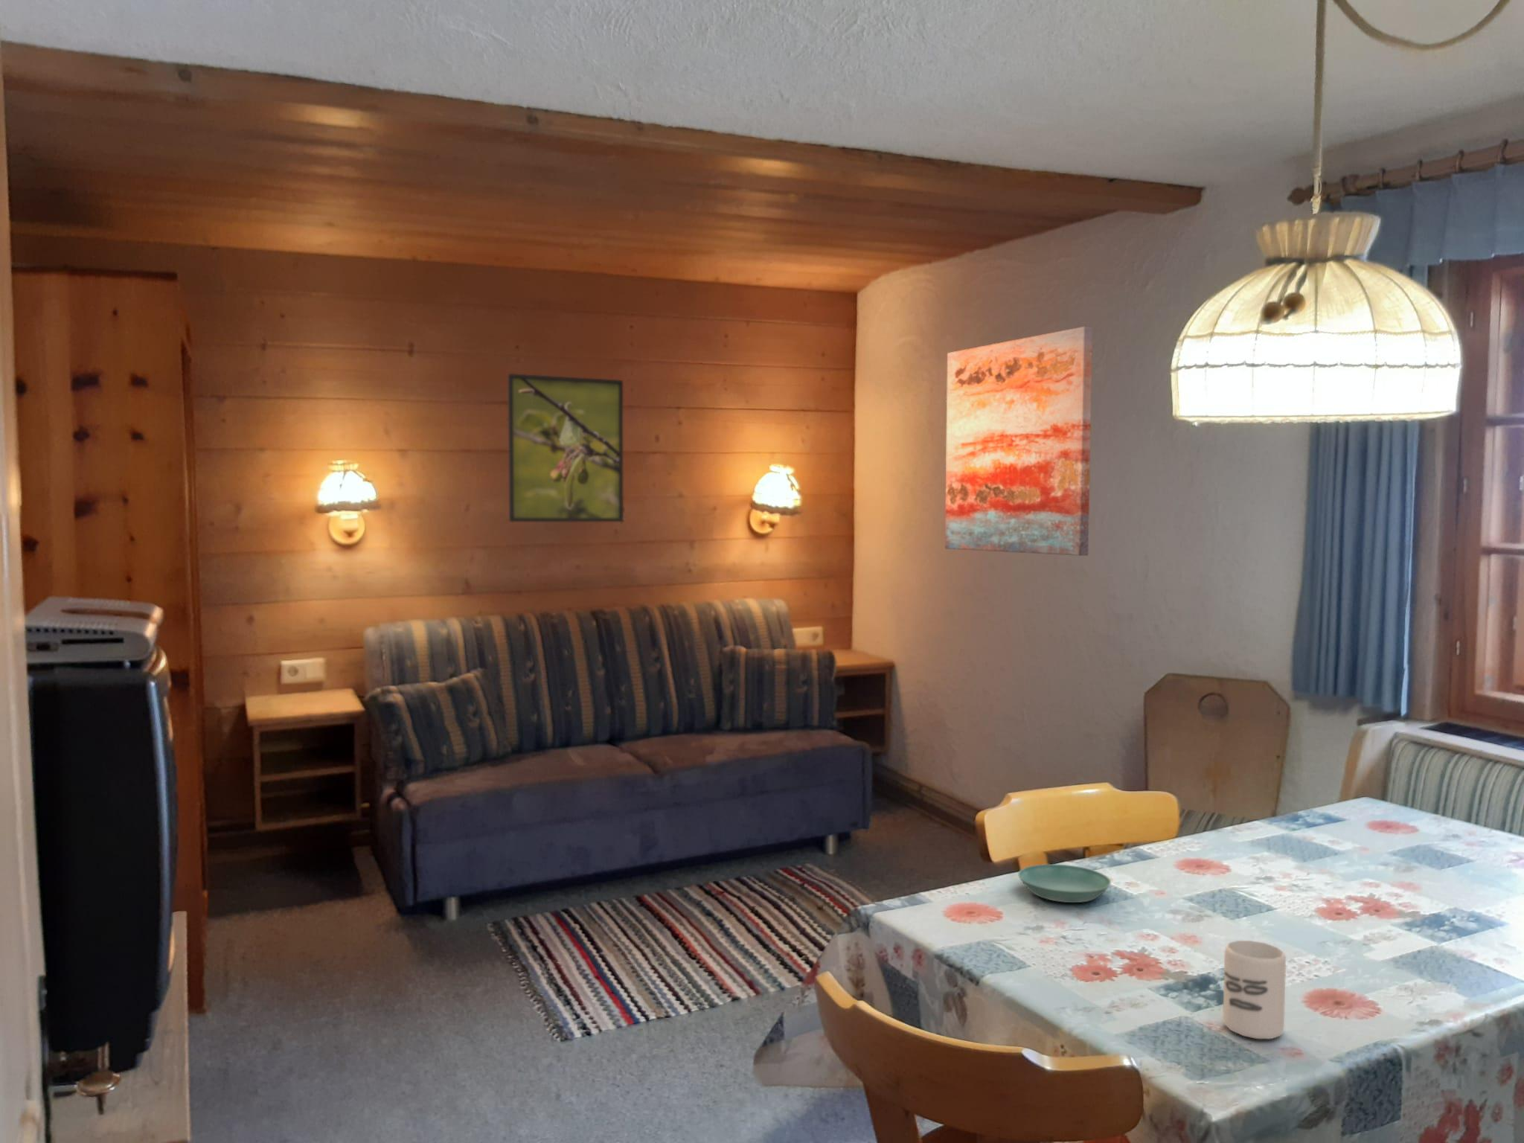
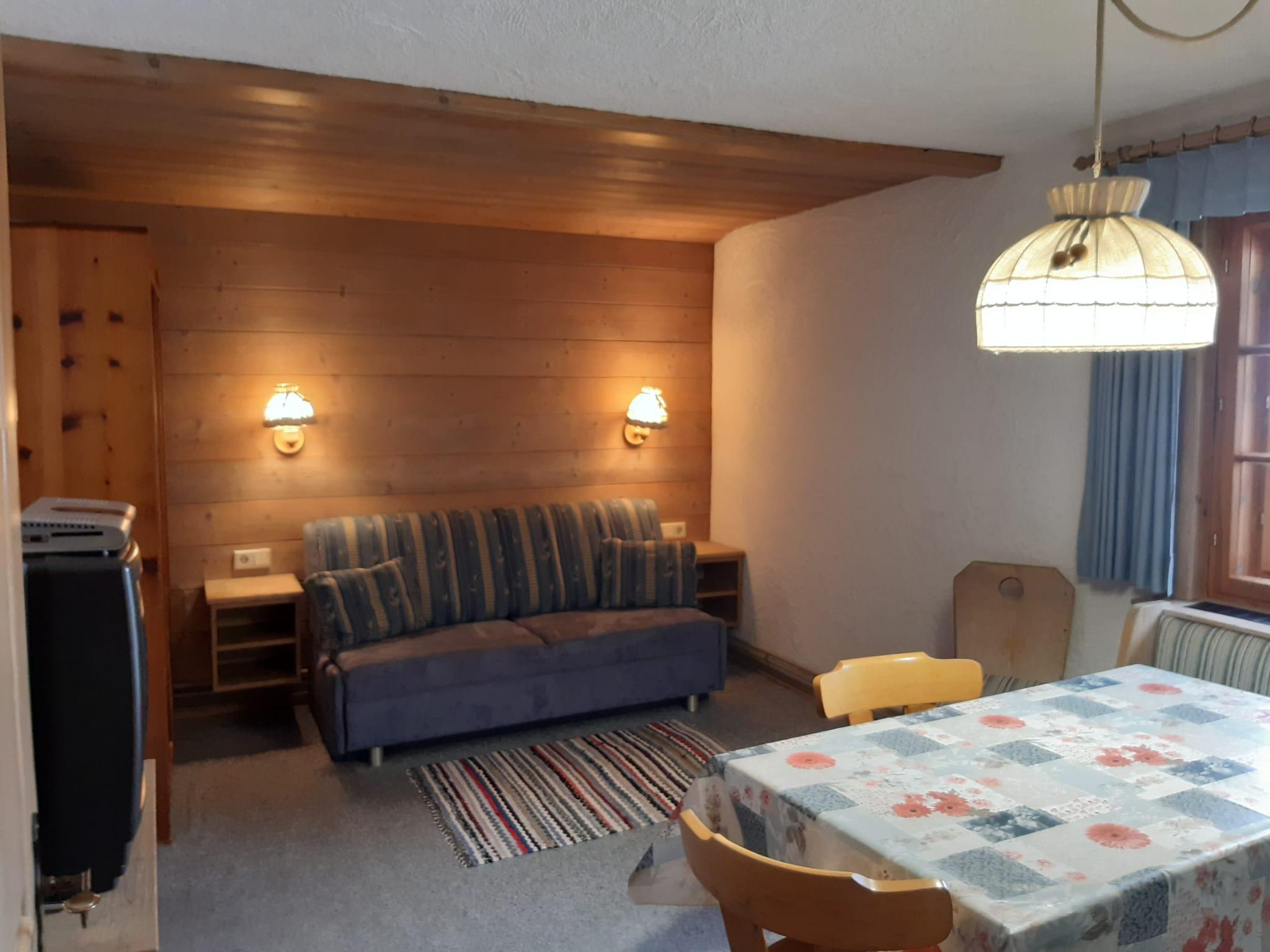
- saucer (1063, 885)
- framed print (566, 449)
- wall art (1012, 447)
- cup (1253, 989)
